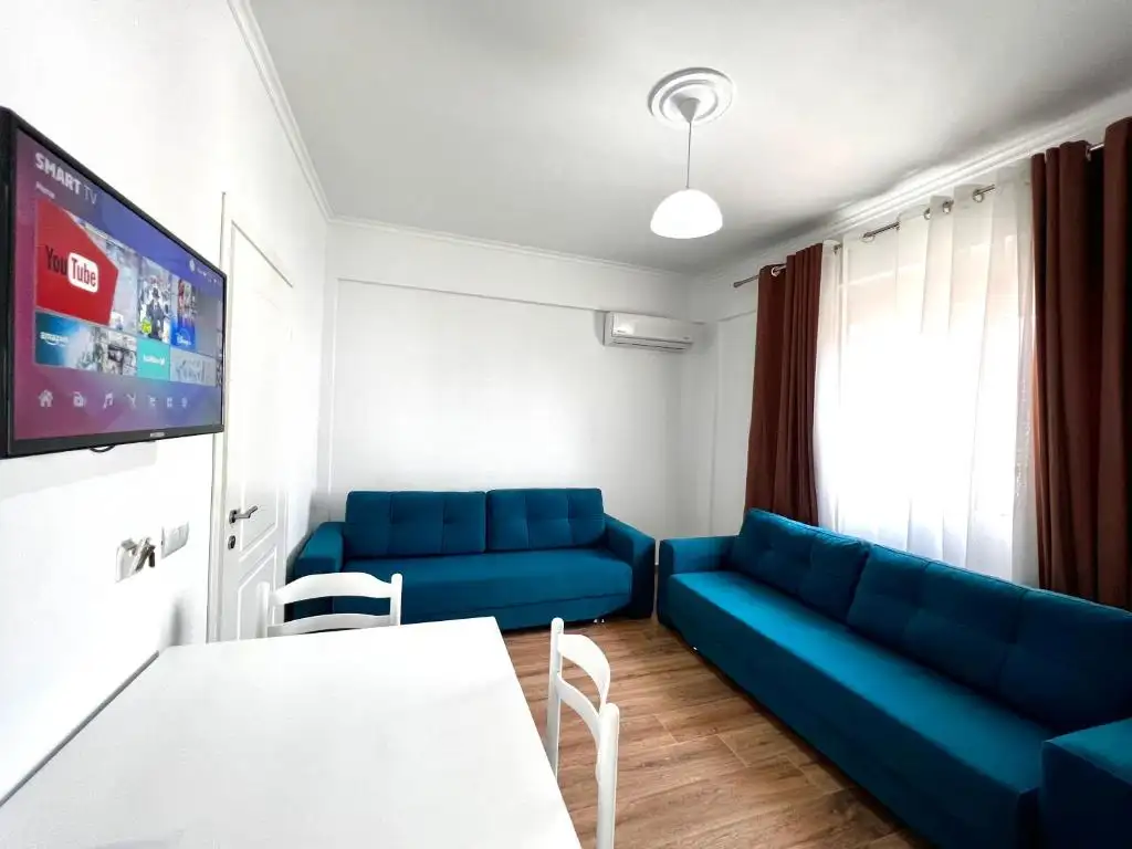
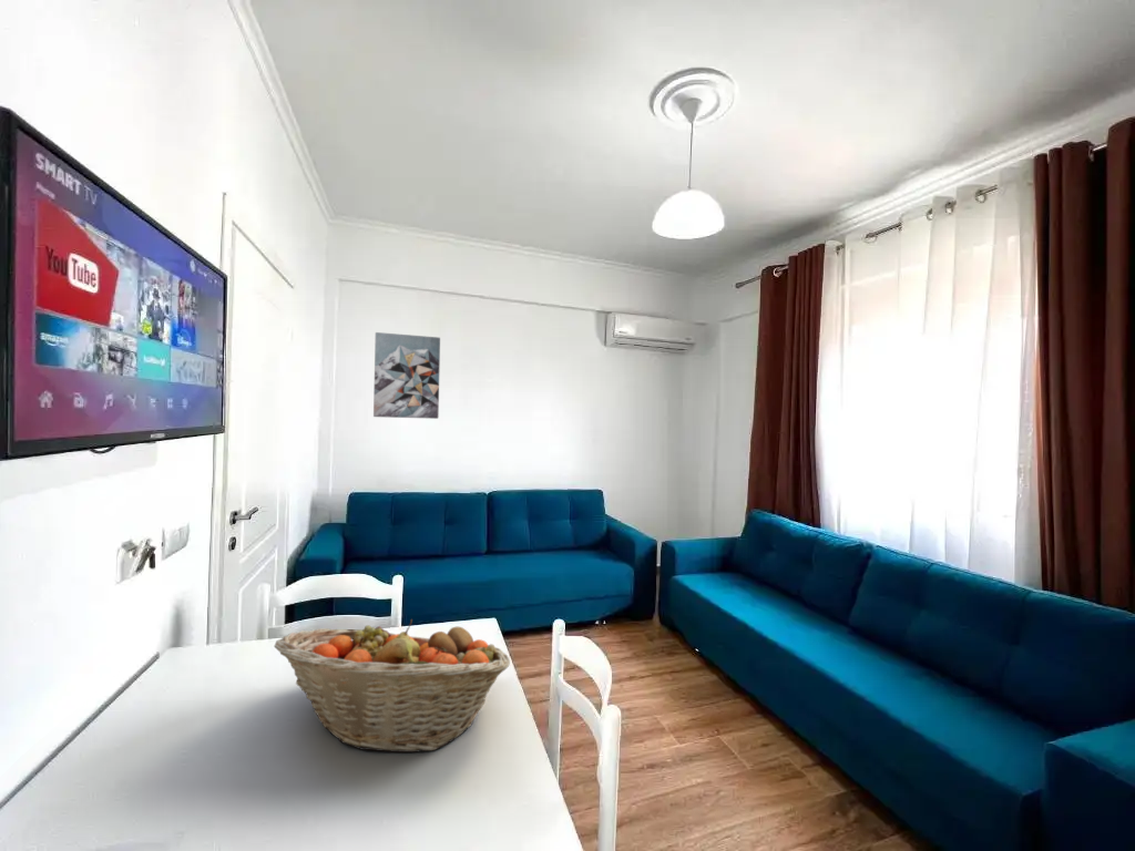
+ wall art (407, 376)
+ fruit basket (396, 667)
